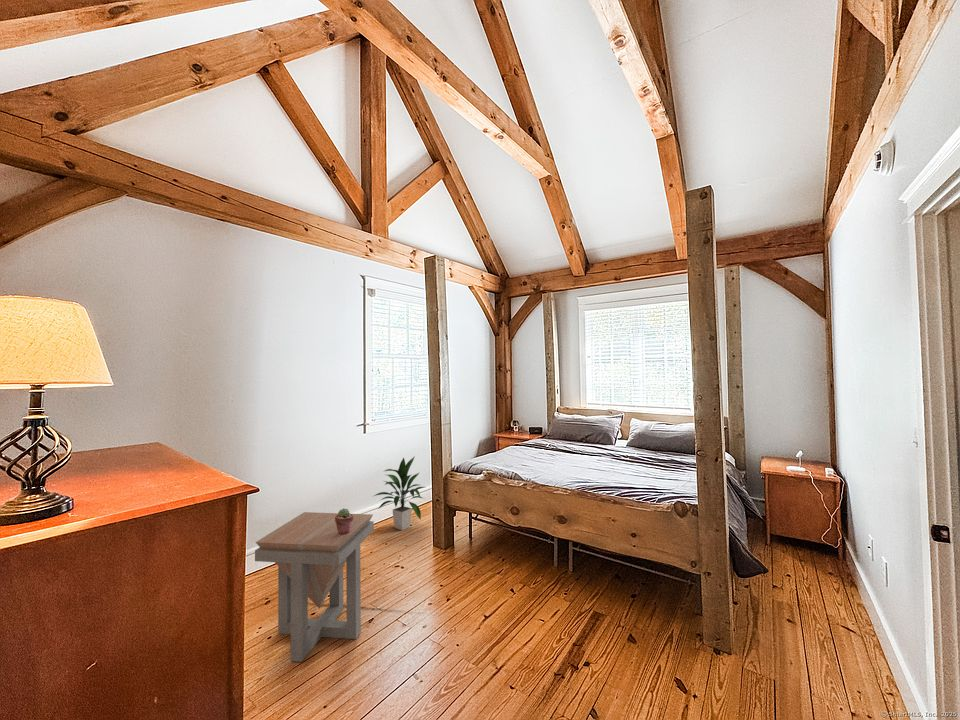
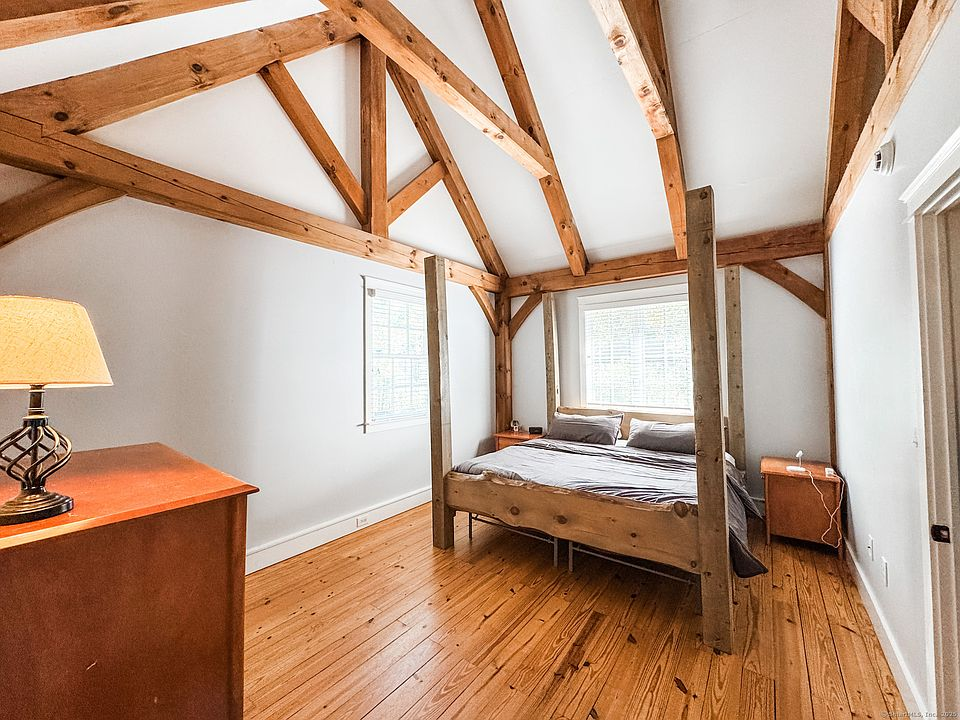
- potted succulent (344, 520)
- side table (319, 579)
- indoor plant (402, 493)
